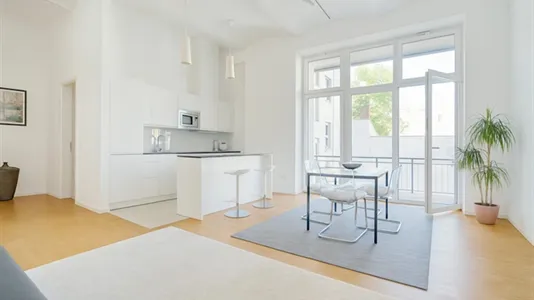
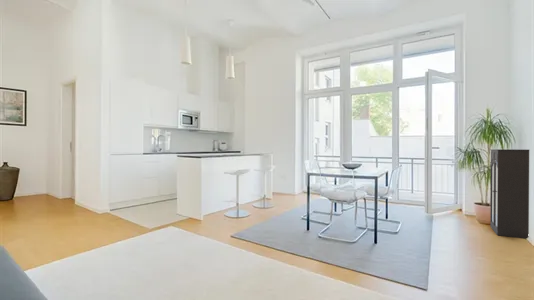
+ cabinet (507, 190)
